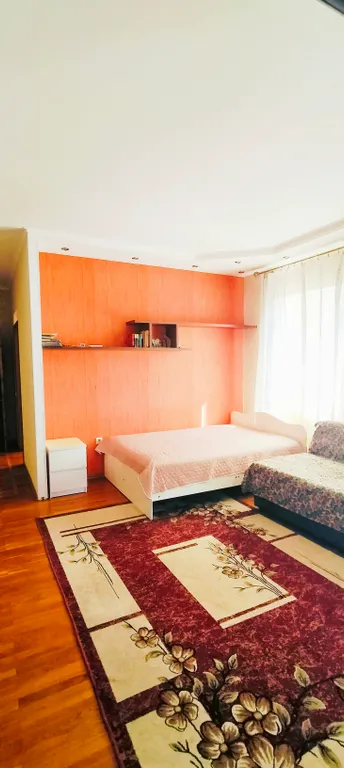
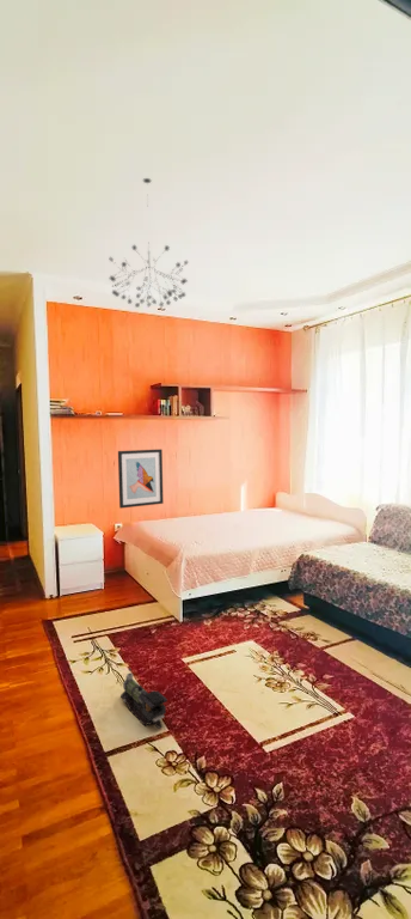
+ toy train (141, 694)
+ wall art (141, 477)
+ chandelier (148, 244)
